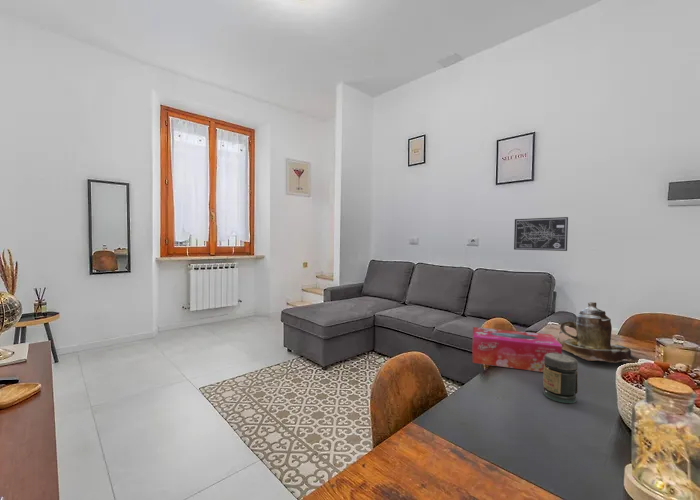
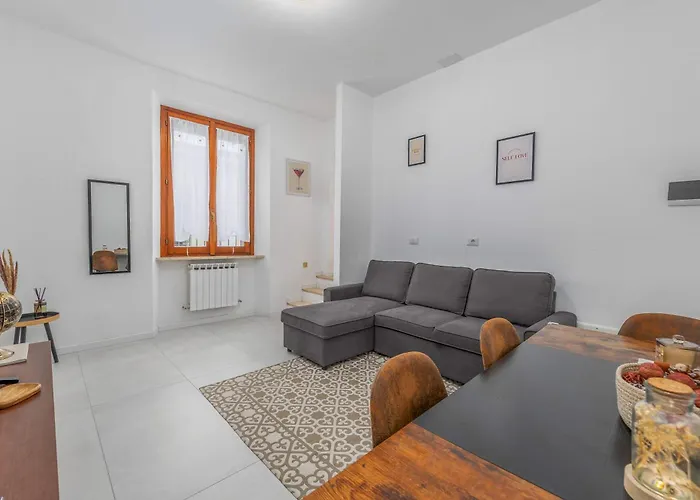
- teapot (601, 329)
- wall art (539, 234)
- jar (560, 376)
- tissue box (512, 348)
